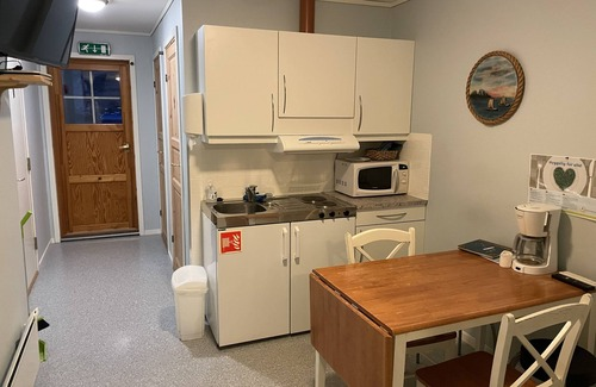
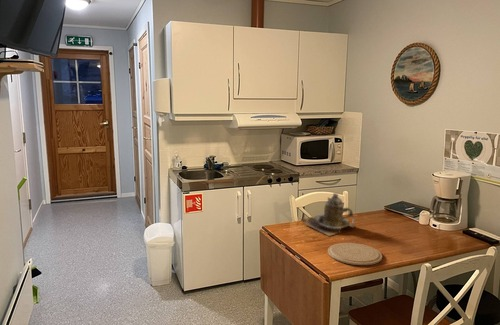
+ plate (354, 252)
+ teapot (329, 209)
